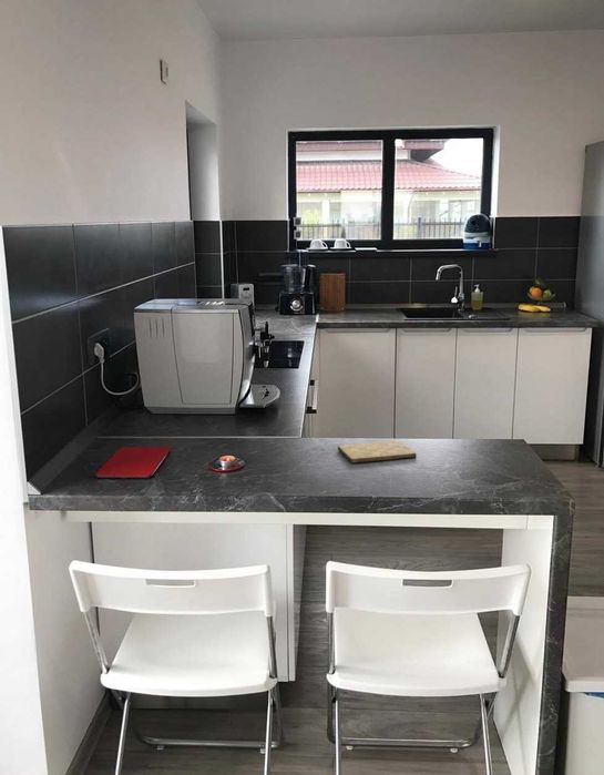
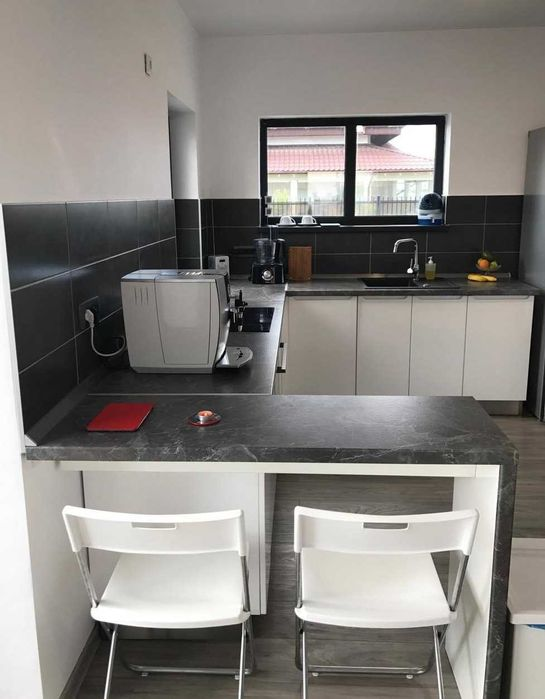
- cutting board (376, 450)
